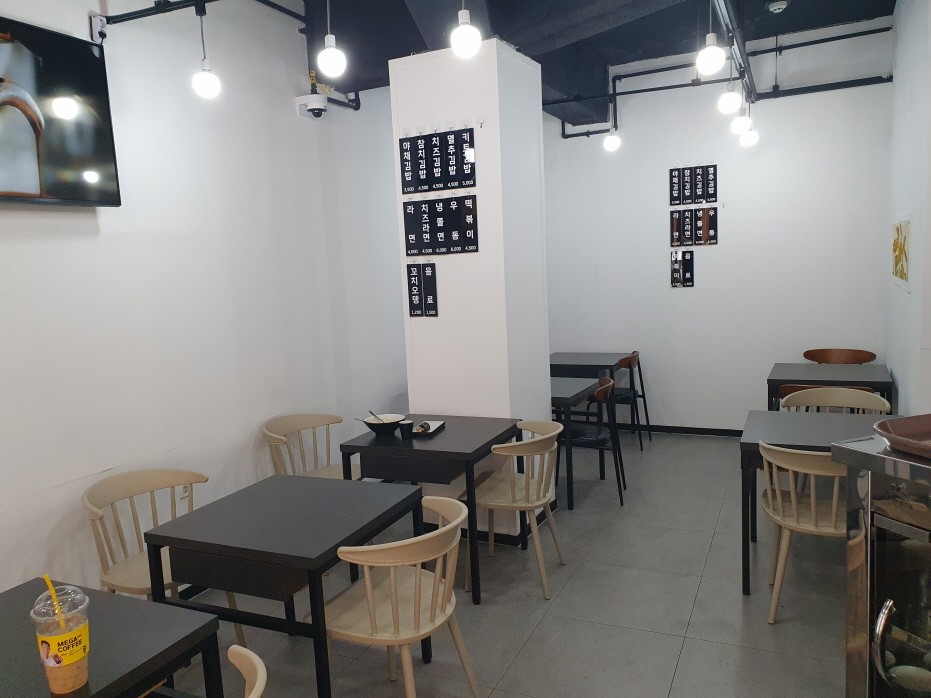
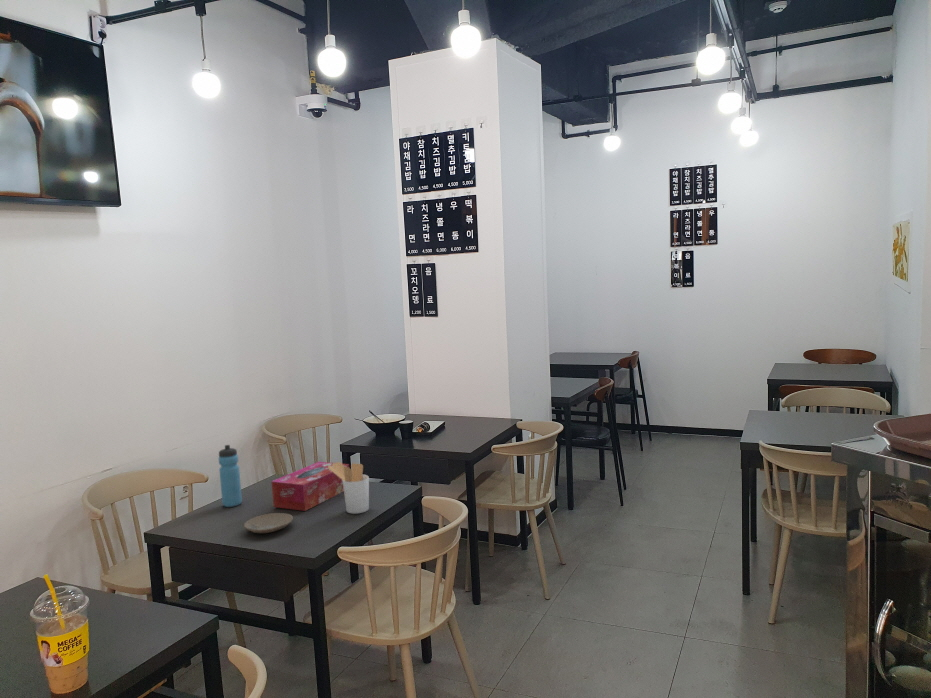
+ utensil holder (349, 485)
+ plate (269, 524)
+ tissue box (312, 484)
+ water bottle (229, 474)
